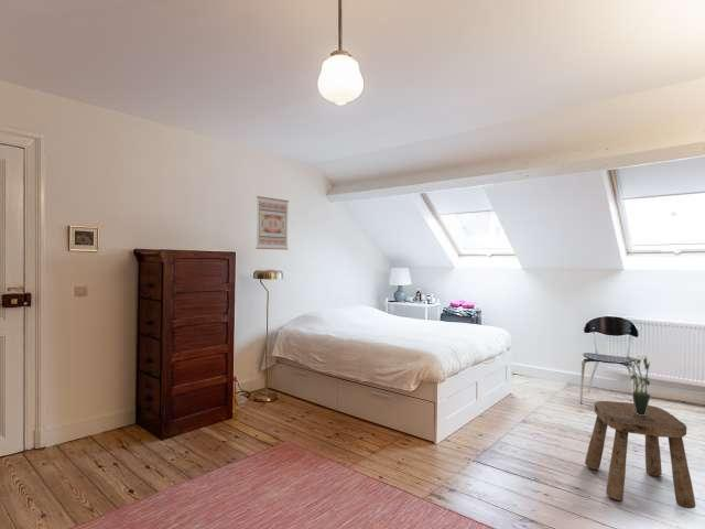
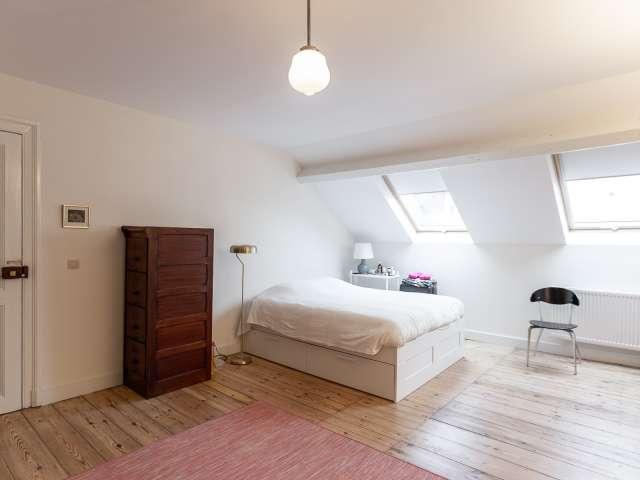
- wall art (272, 224)
- stool (646, 449)
- potted plant (638, 384)
